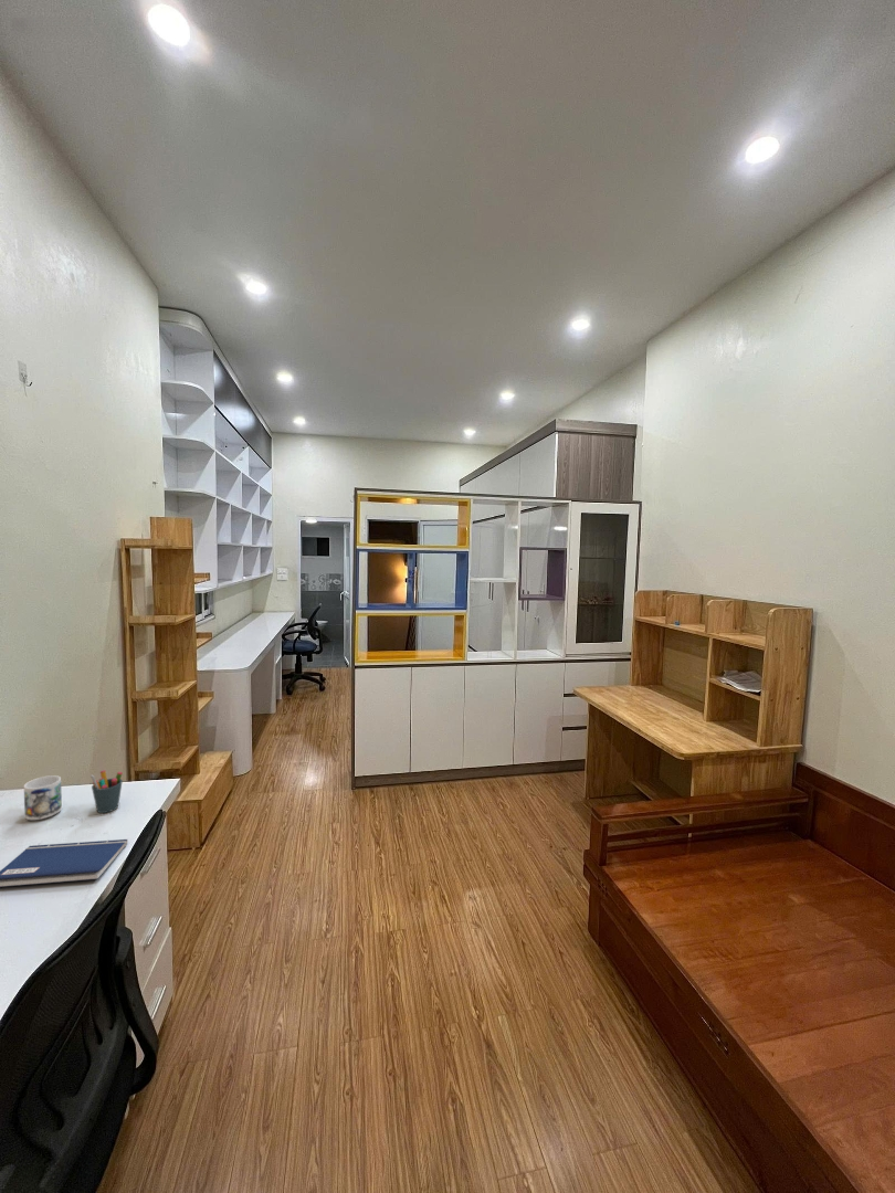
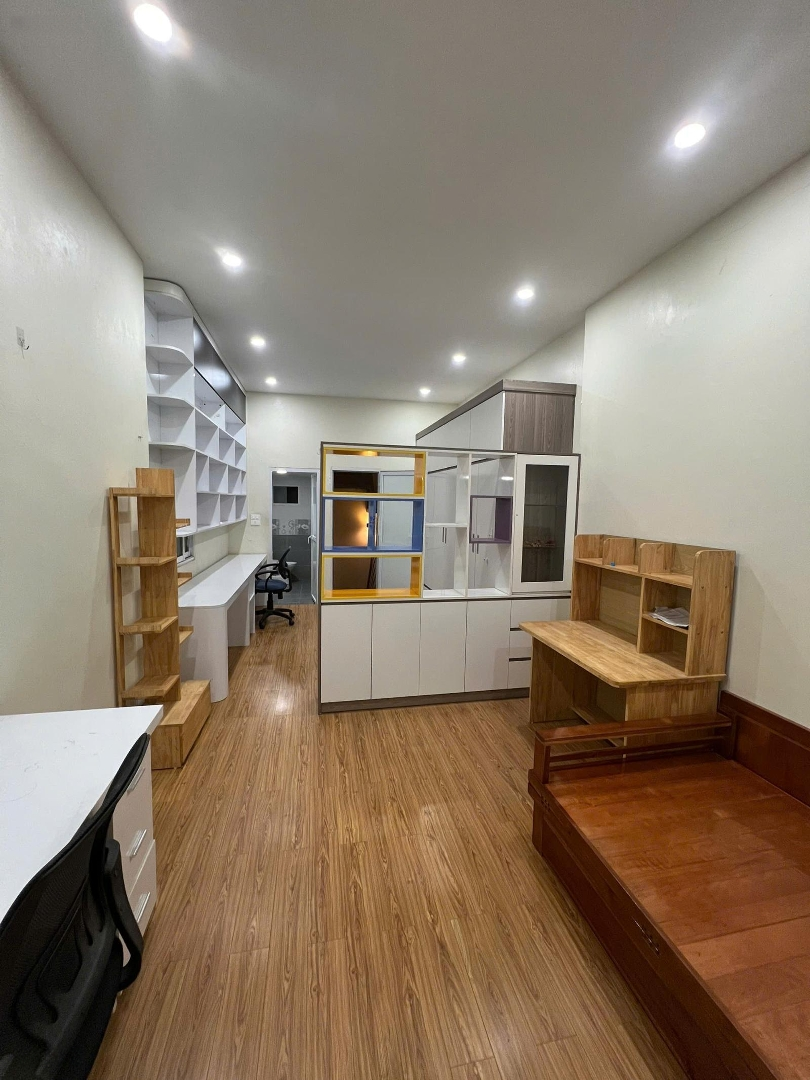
- paperback book (62, 861)
- pen holder (107, 789)
- mug (44, 795)
